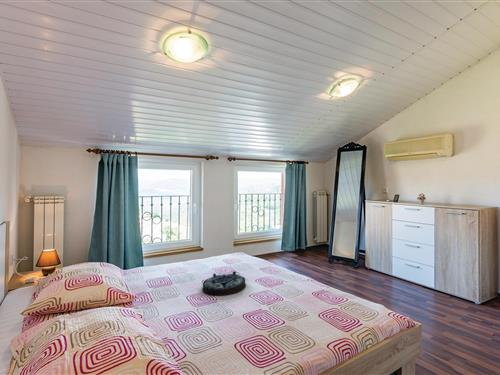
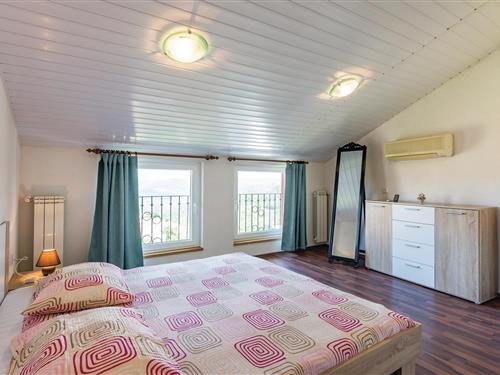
- serving tray (224, 281)
